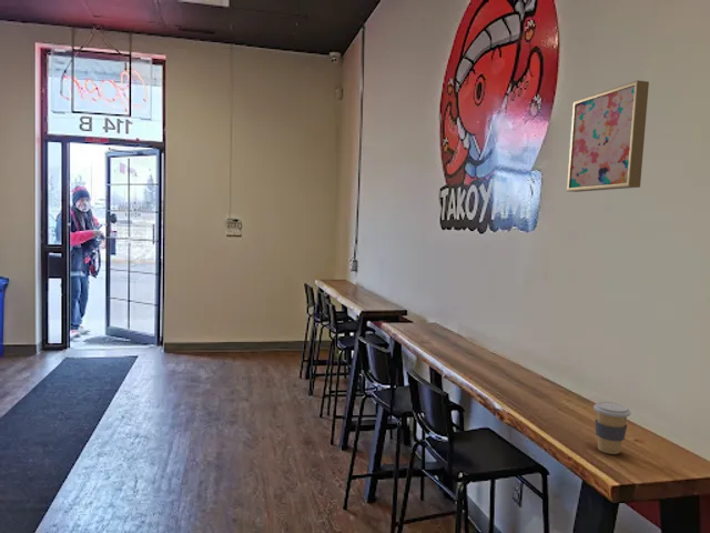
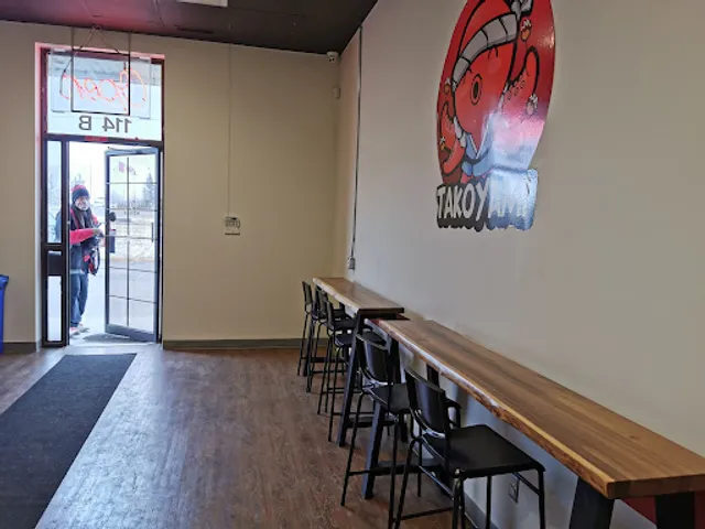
- coffee cup (610, 428)
- wall art (604, 141)
